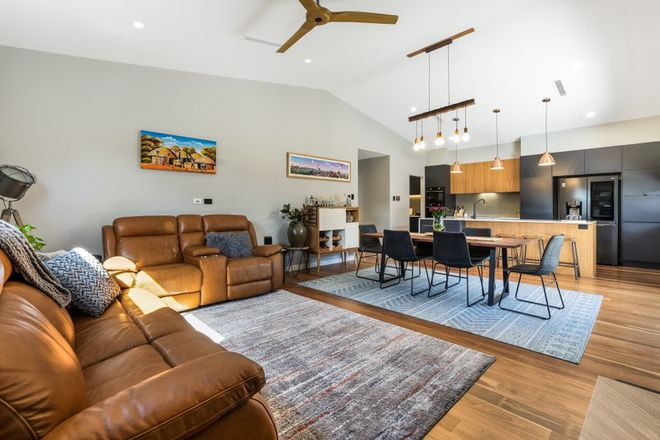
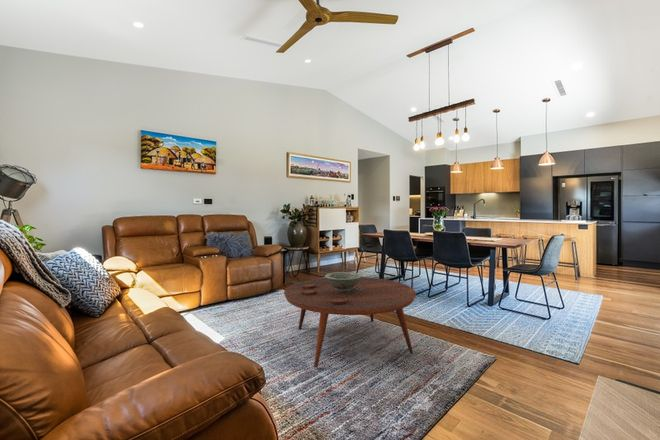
+ coffee table (349, 313)
+ decorative bowl (343, 284)
